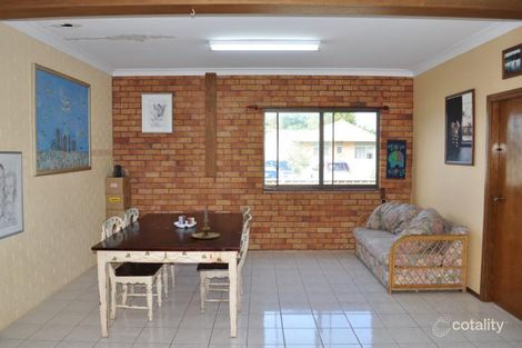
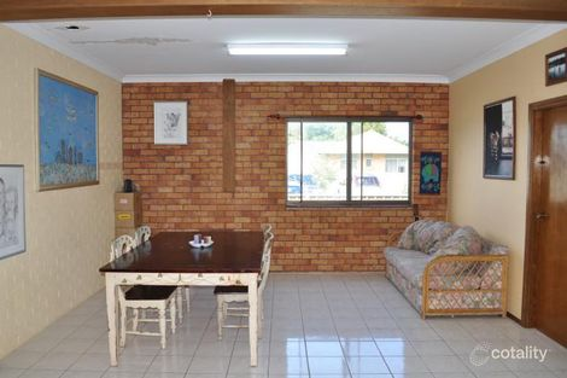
- candle holder (205, 221)
